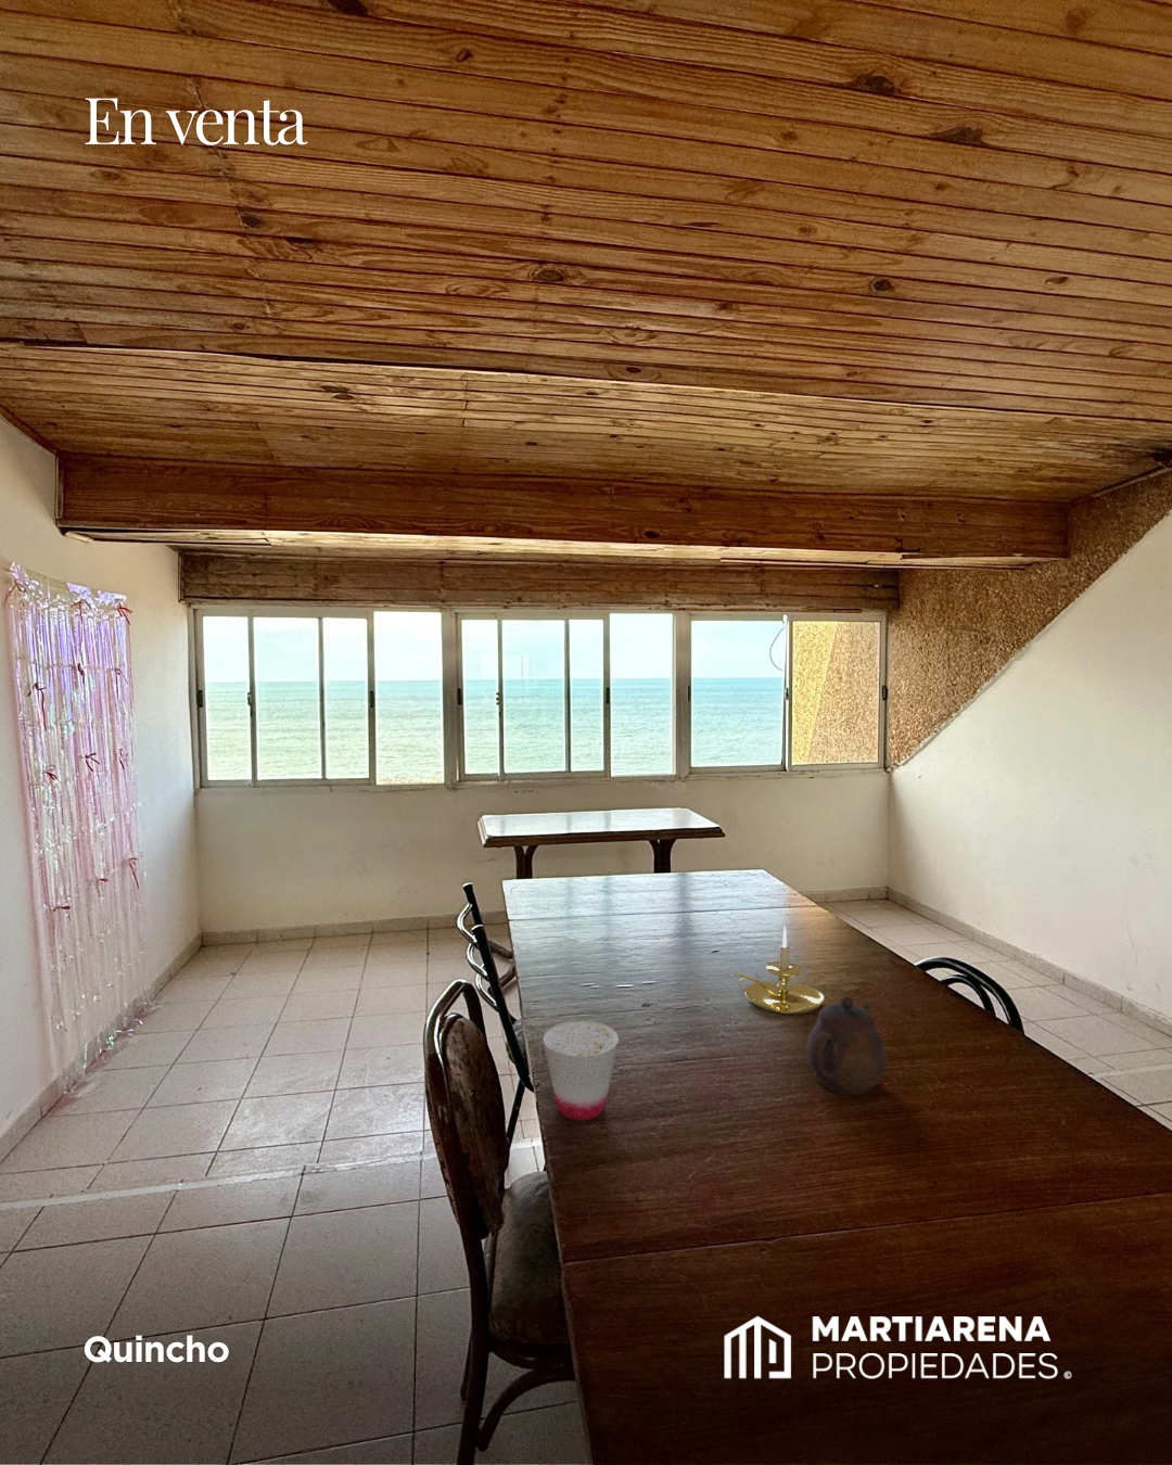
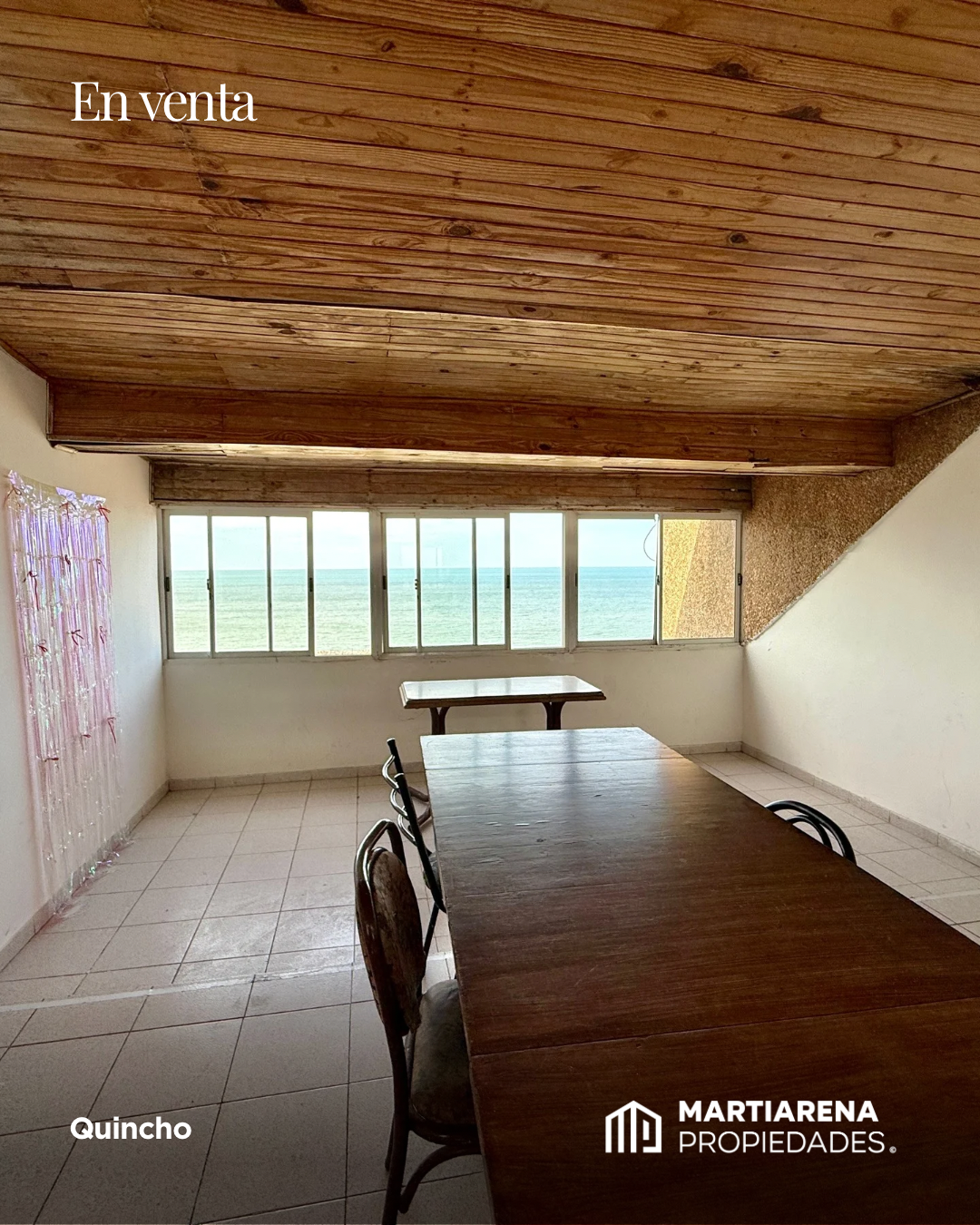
- cup (580, 1073)
- candle holder (777, 964)
- teapot (843, 1040)
